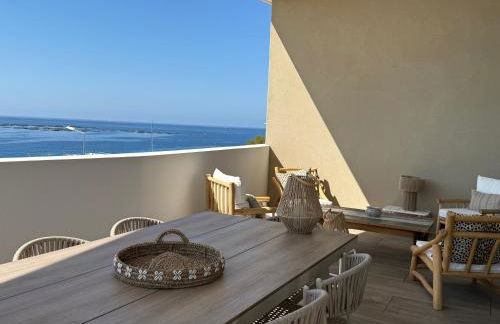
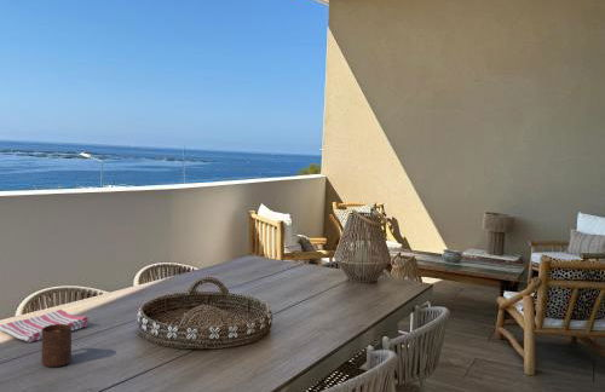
+ dish towel (44, 323)
+ cup (53, 344)
